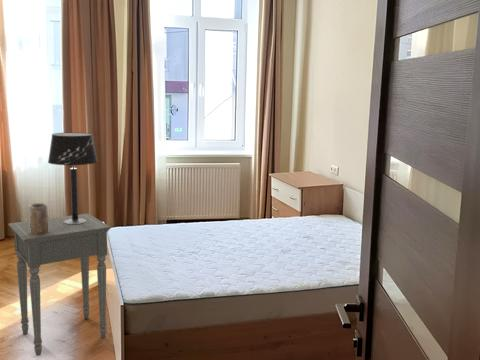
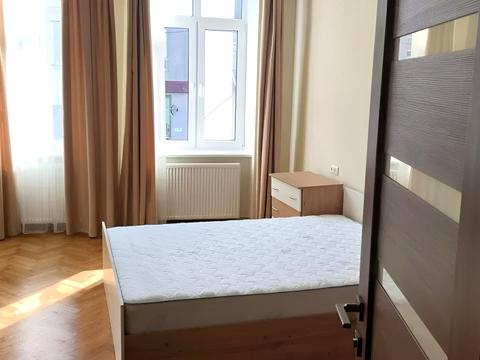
- table lamp (73, 178)
- side table (59, 261)
- mug (40, 219)
